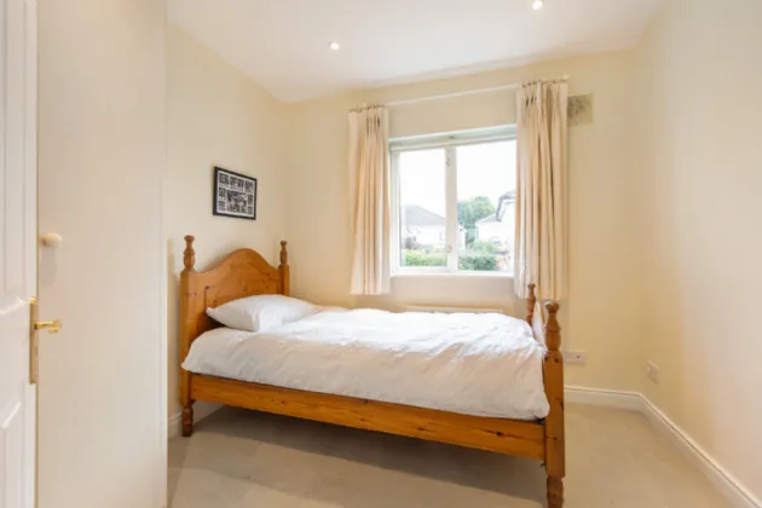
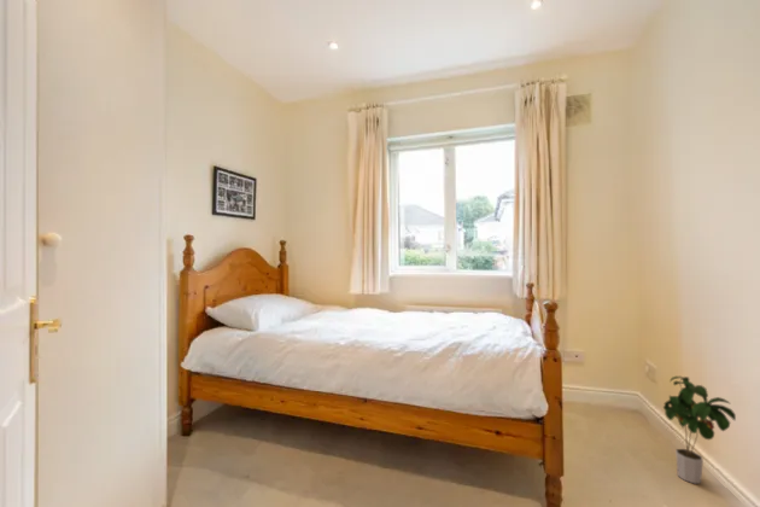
+ potted plant (691, 429)
